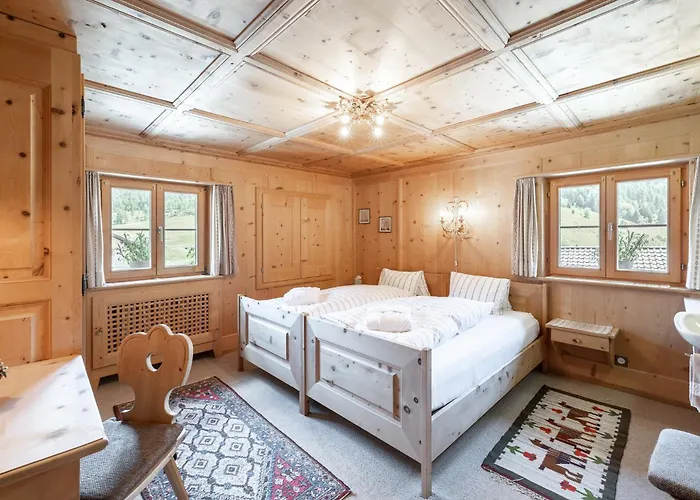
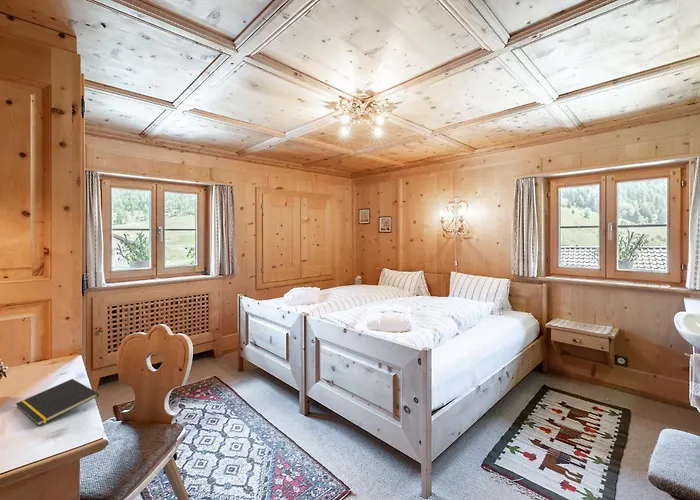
+ notepad (57, 399)
